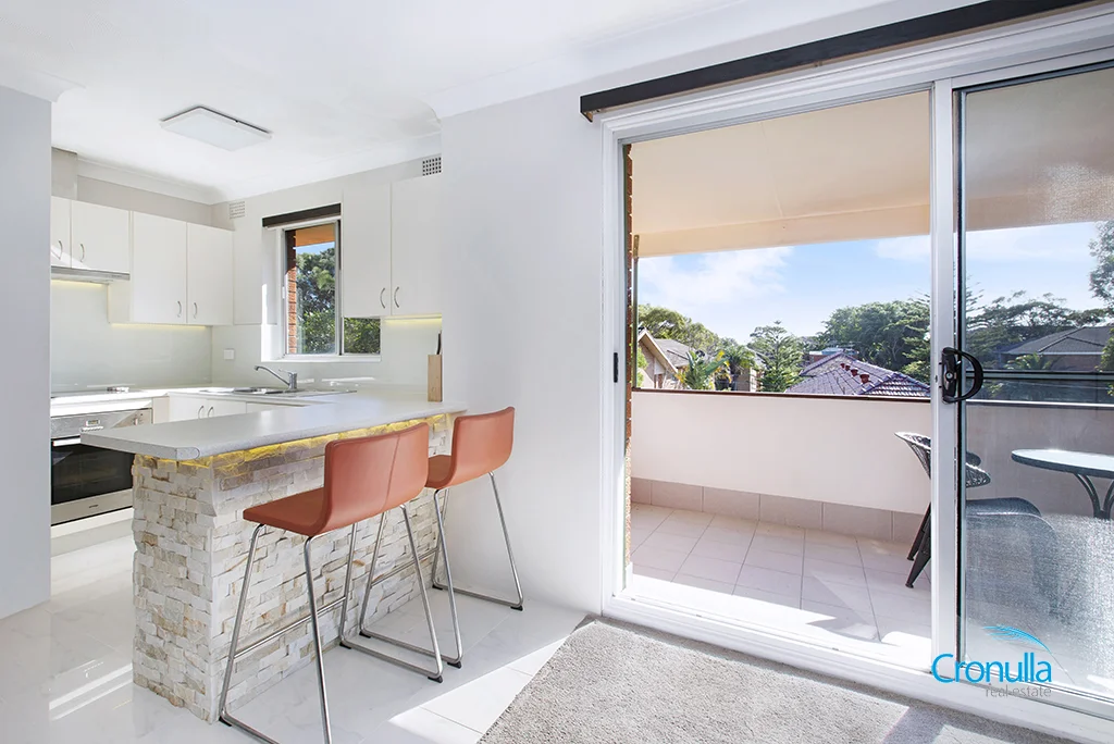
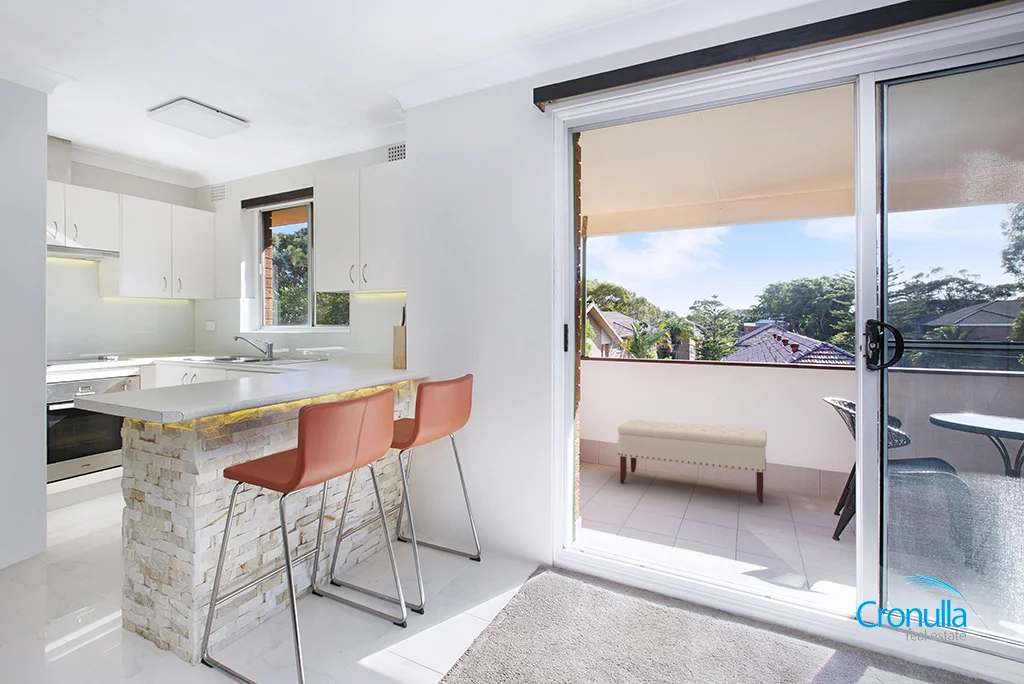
+ bench (690, 456)
